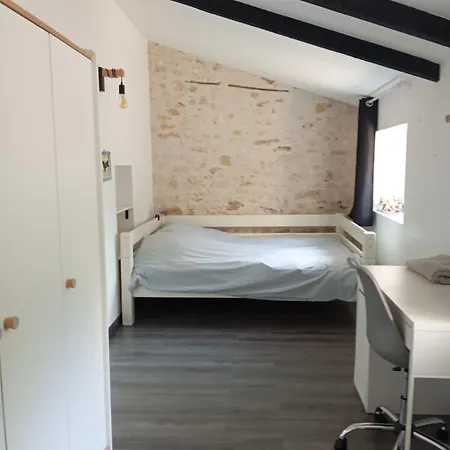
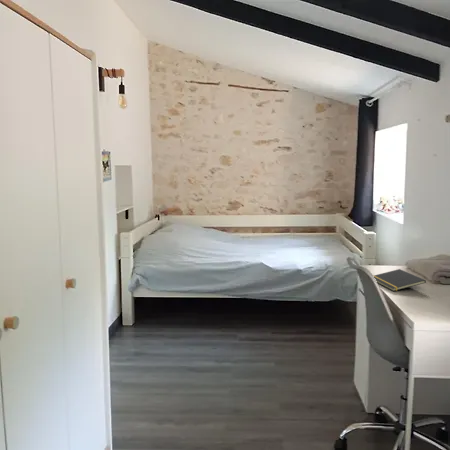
+ notepad (396, 279)
